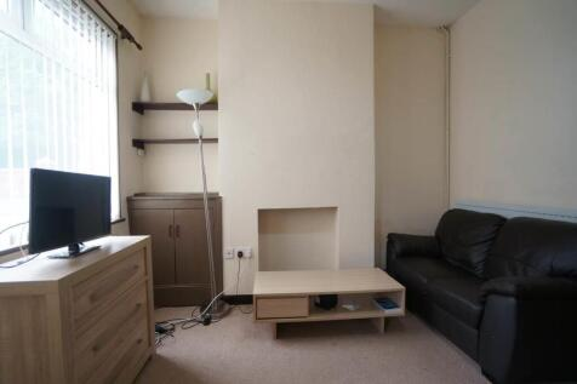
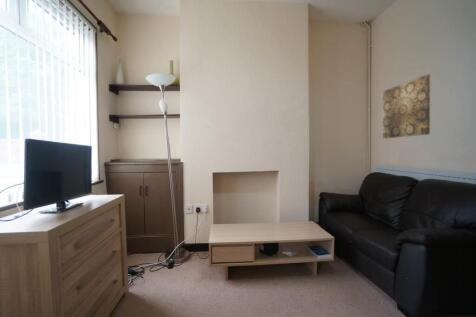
+ wall art (403, 110)
